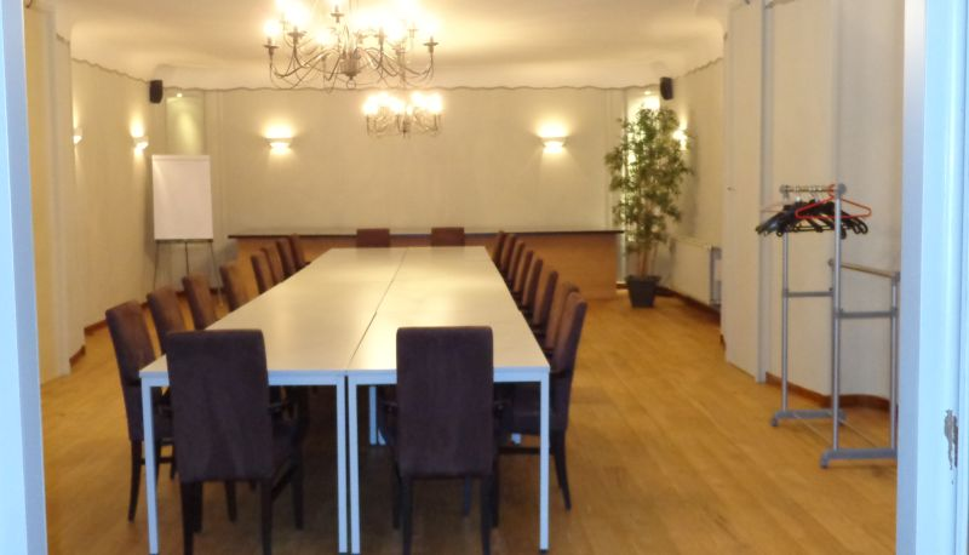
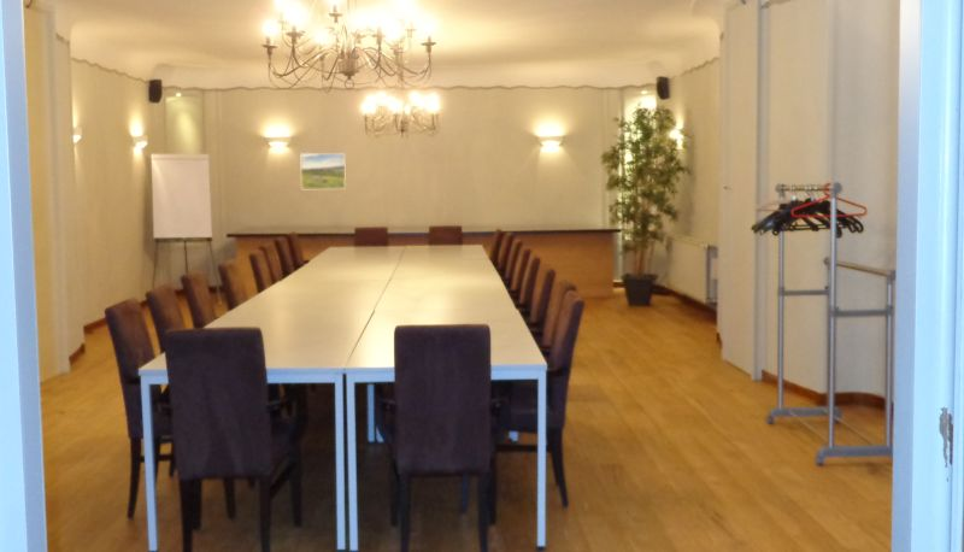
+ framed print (323, 171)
